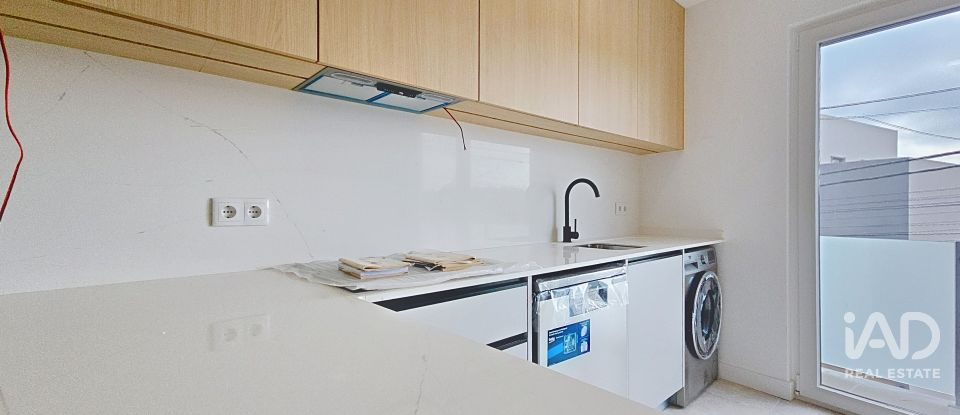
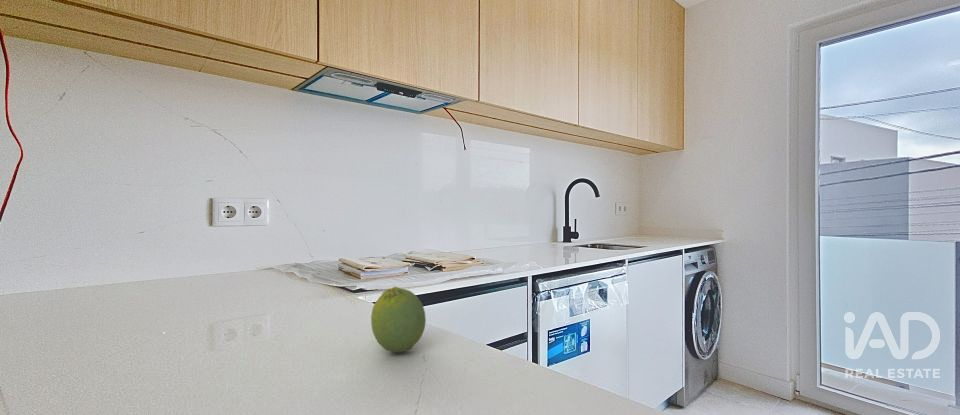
+ fruit (398, 318)
